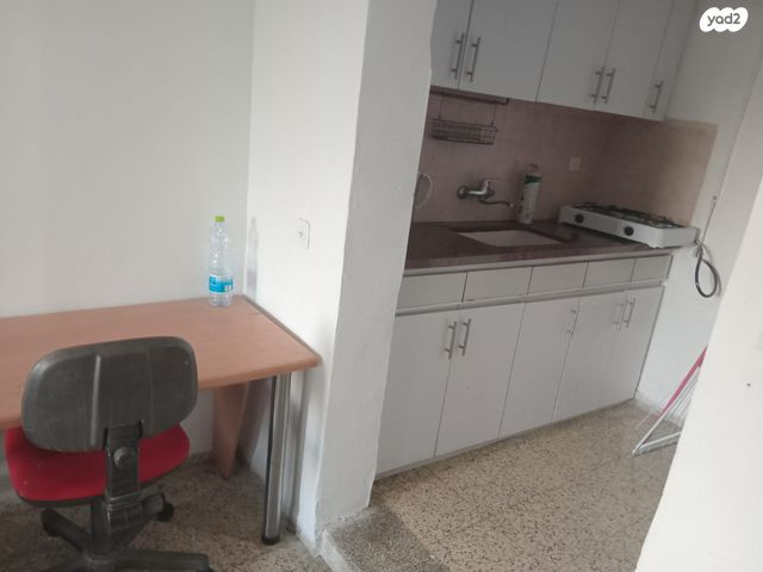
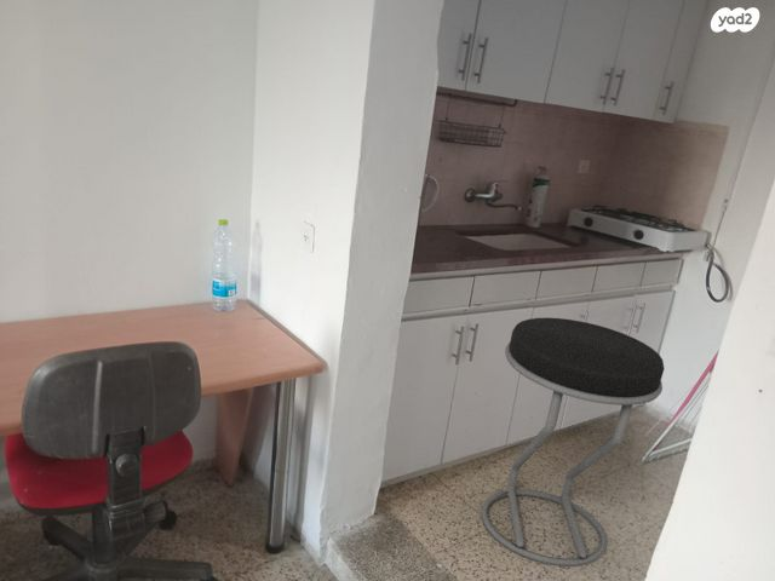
+ stool (551, 433)
